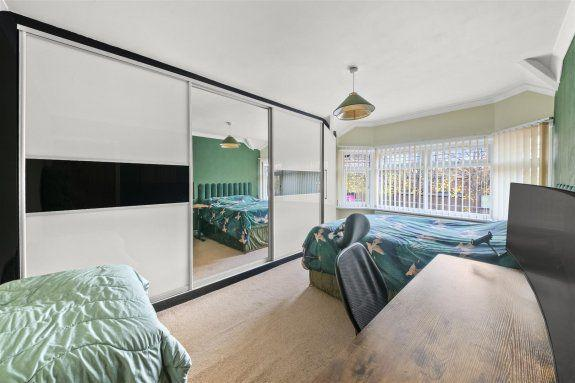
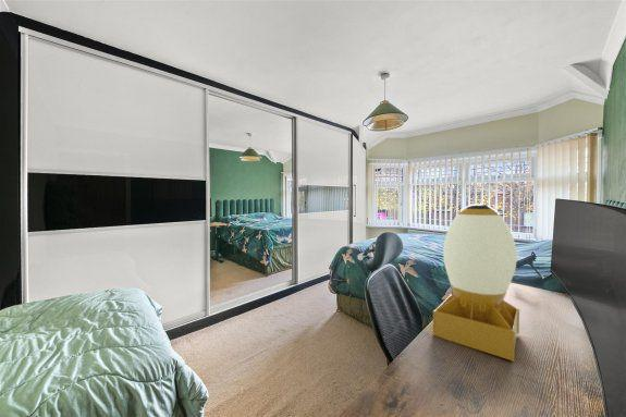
+ desk lamp (477, 269)
